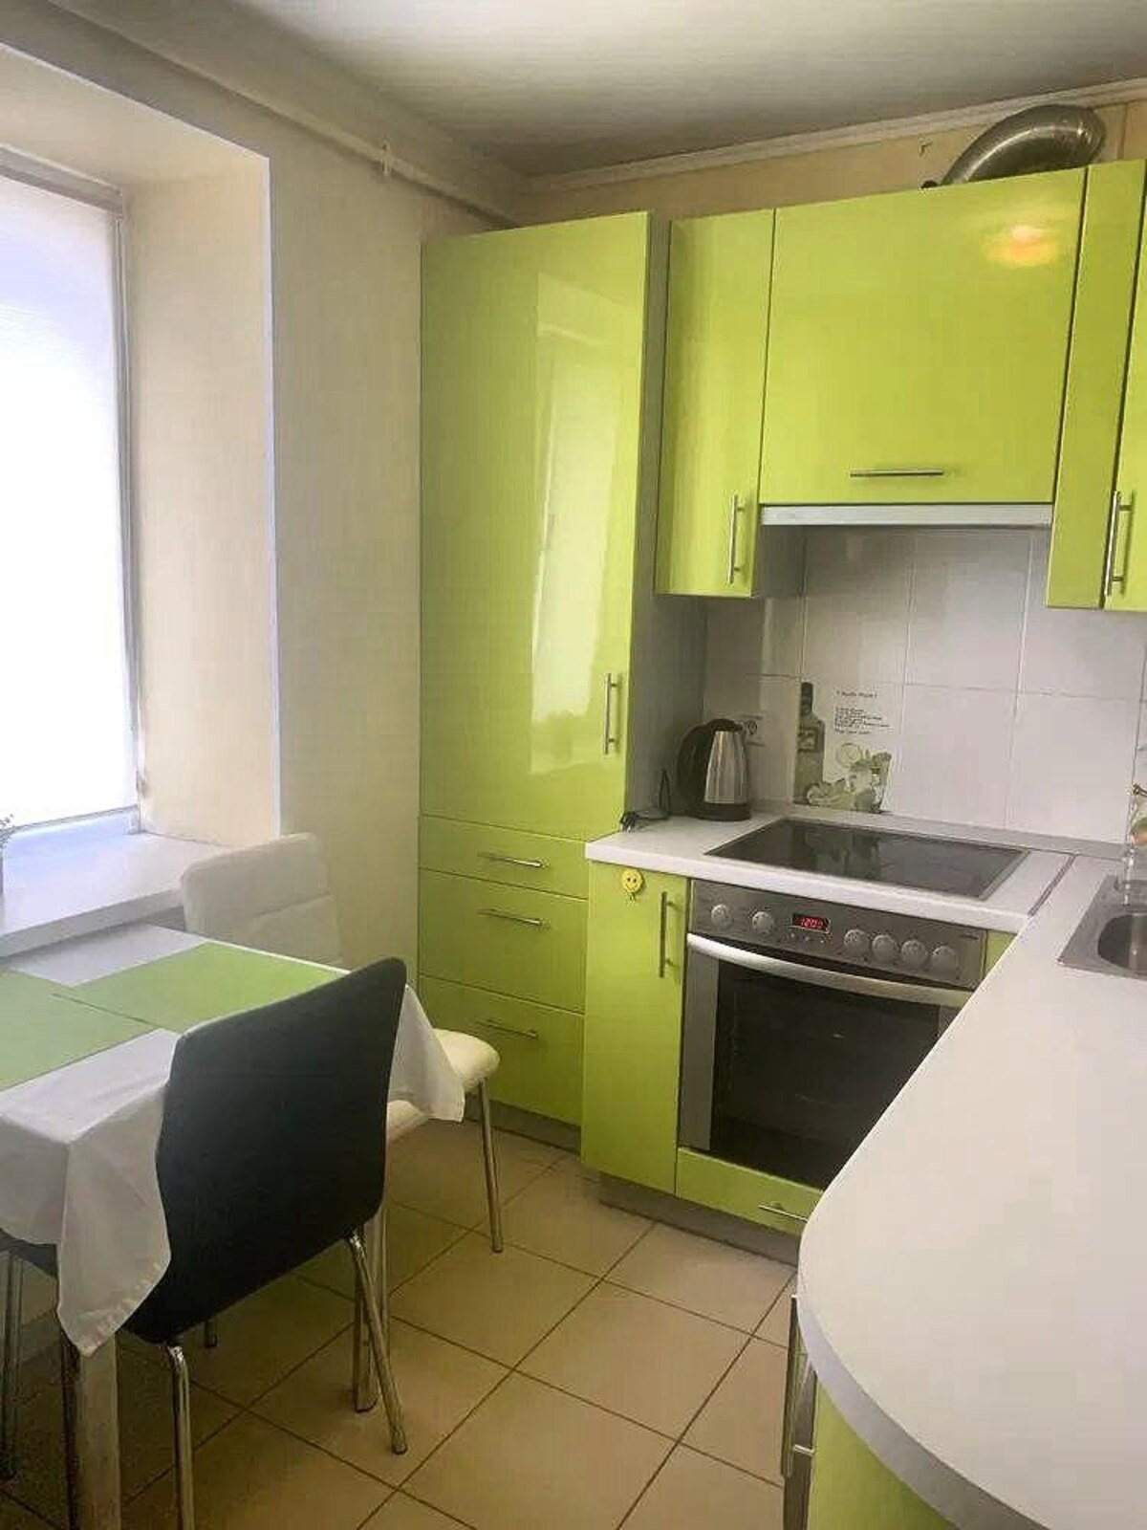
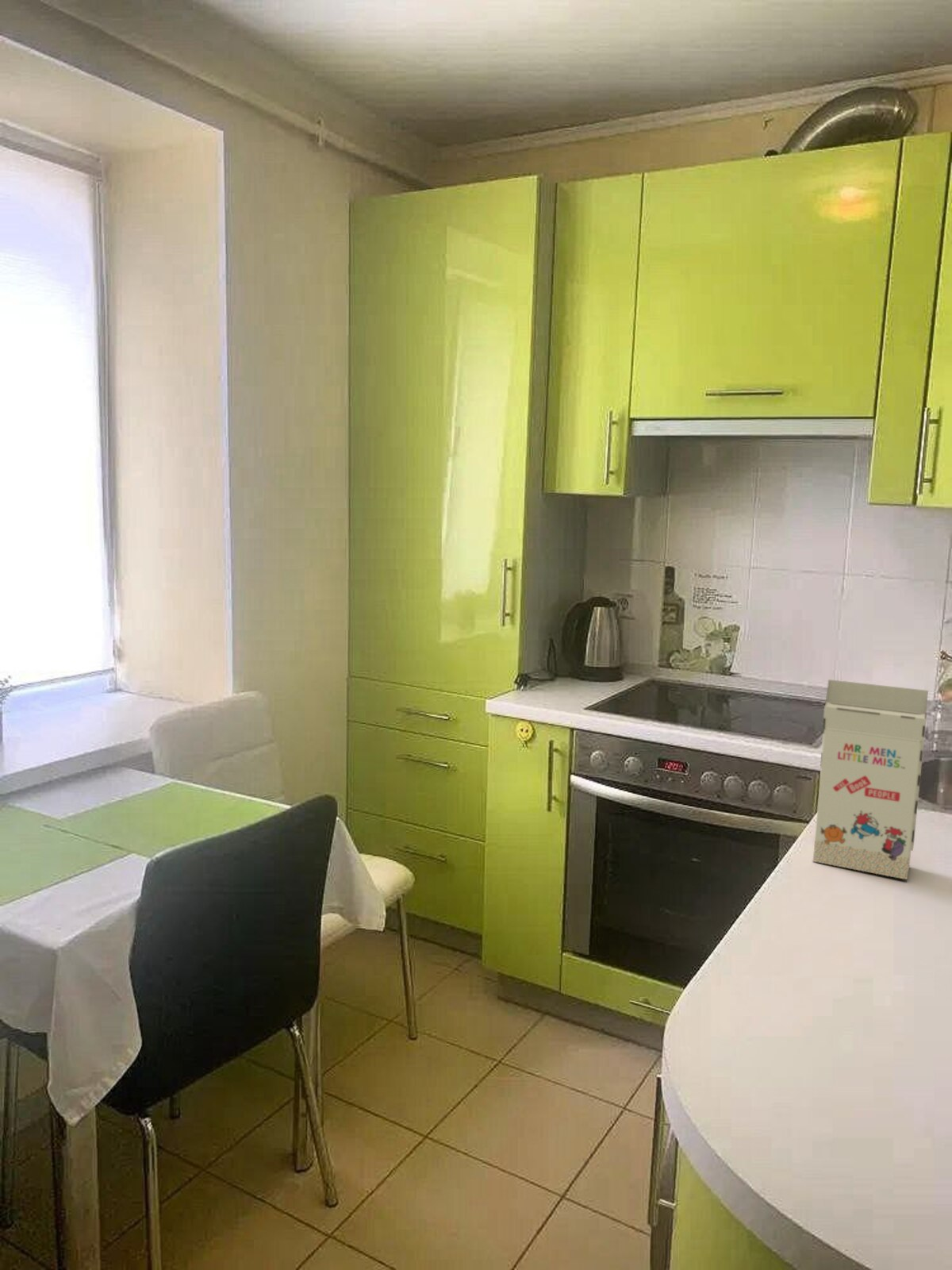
+ gift box (869, 775)
